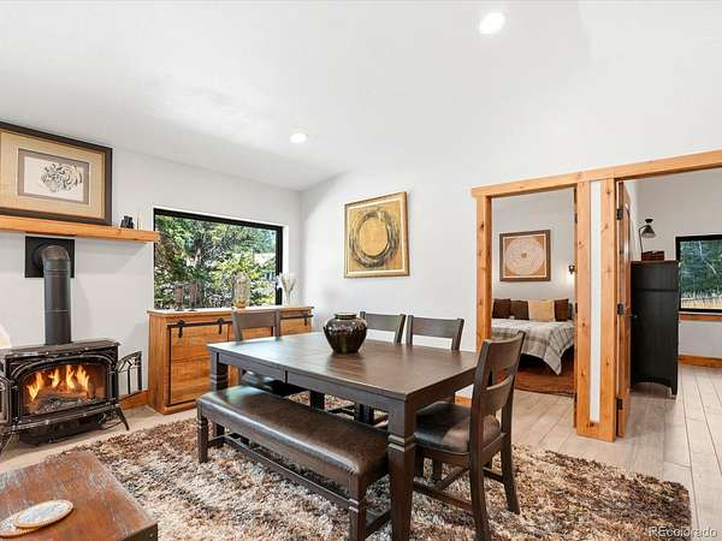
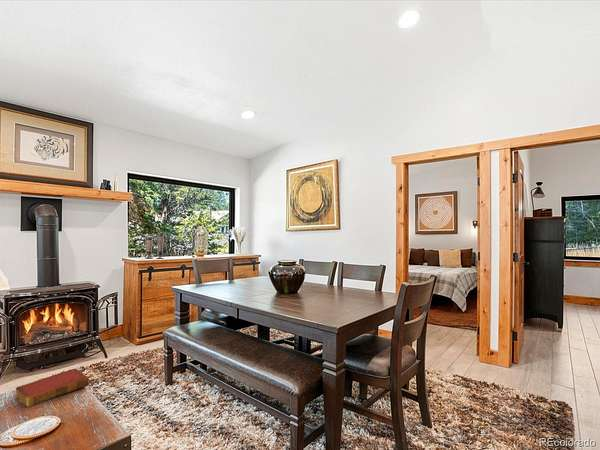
+ book (53, 386)
